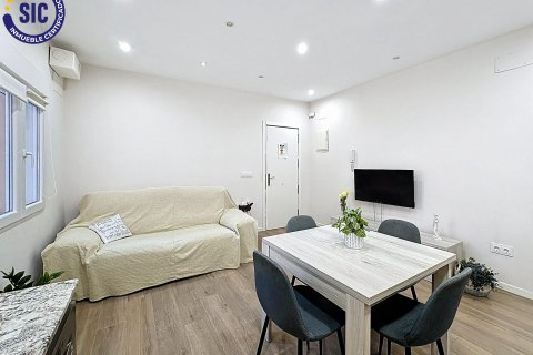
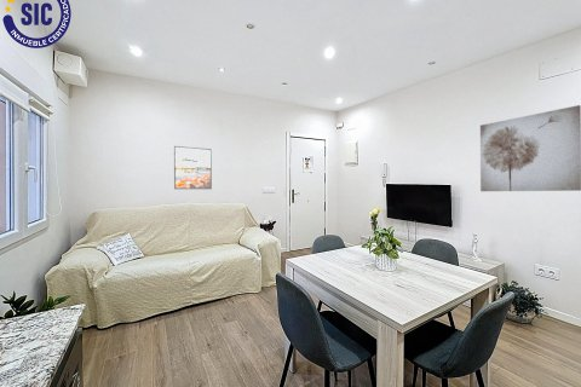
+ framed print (192, 168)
+ wall art (524, 154)
